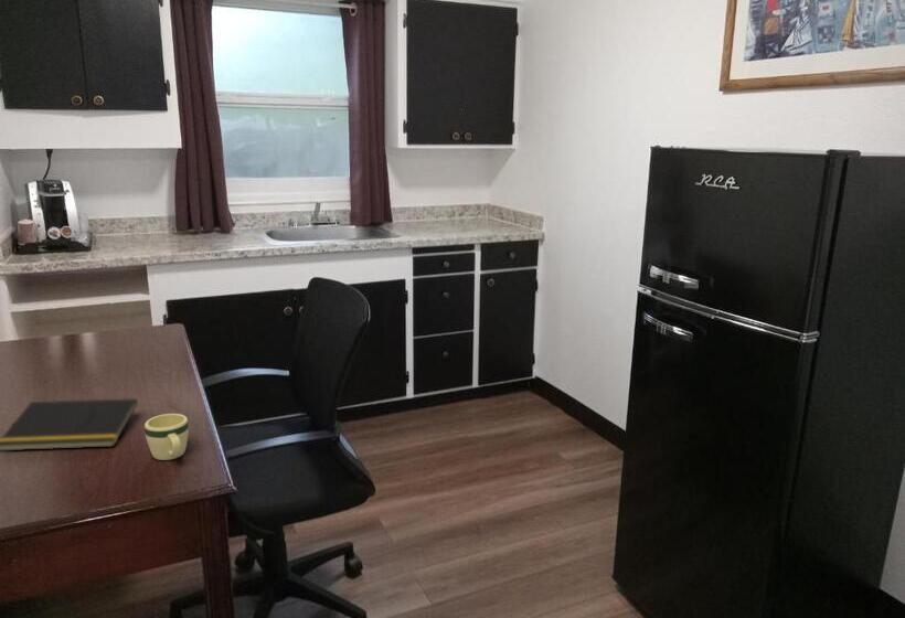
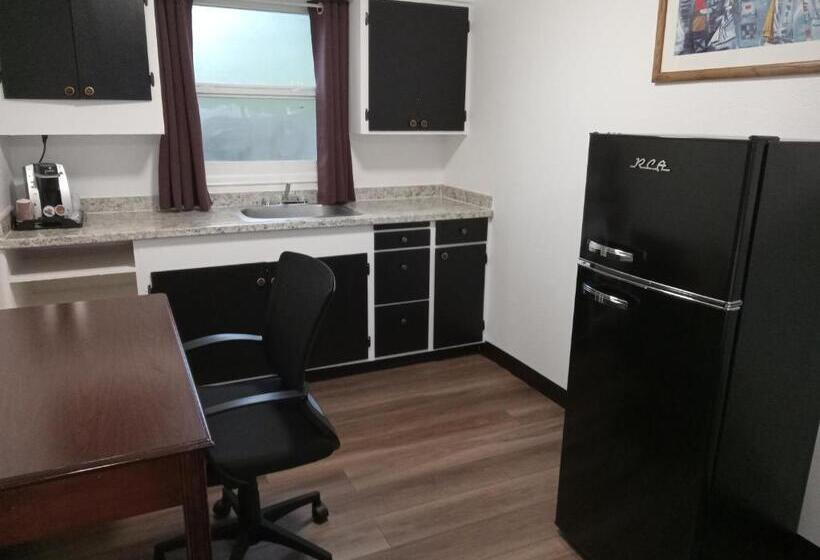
- notepad (71, 423)
- mug (170, 440)
